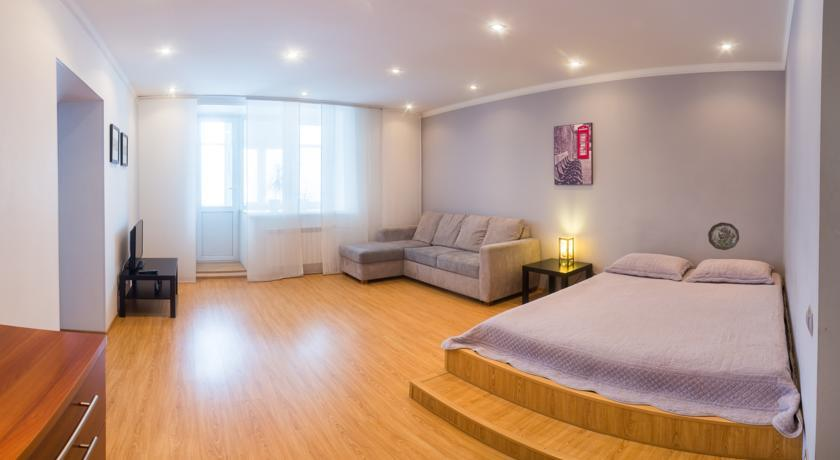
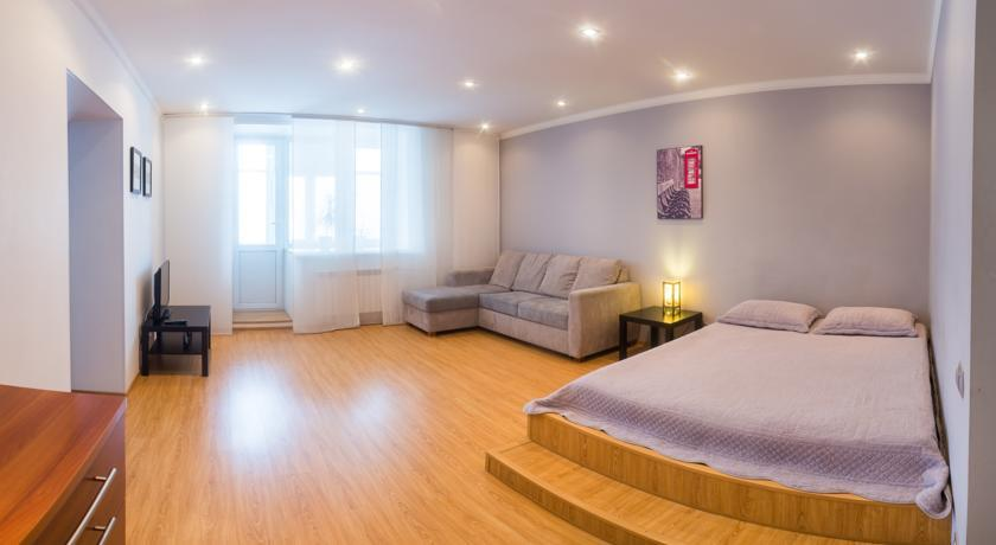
- decorative plate (723, 236)
